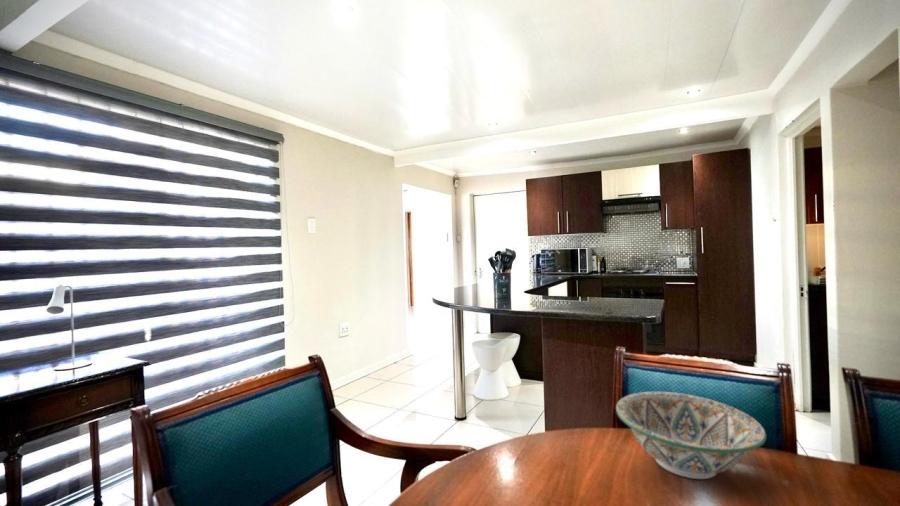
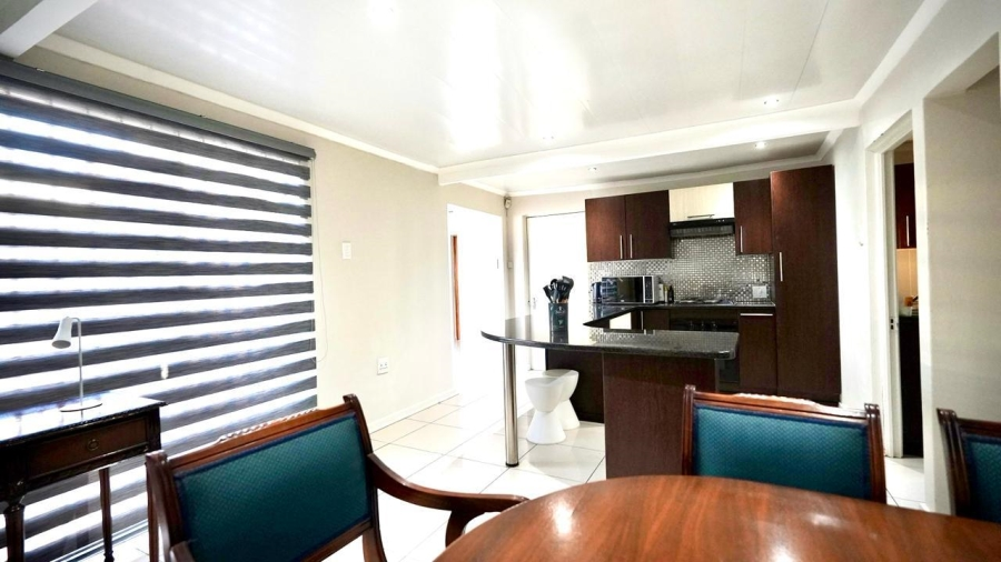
- decorative bowl (685, 439)
